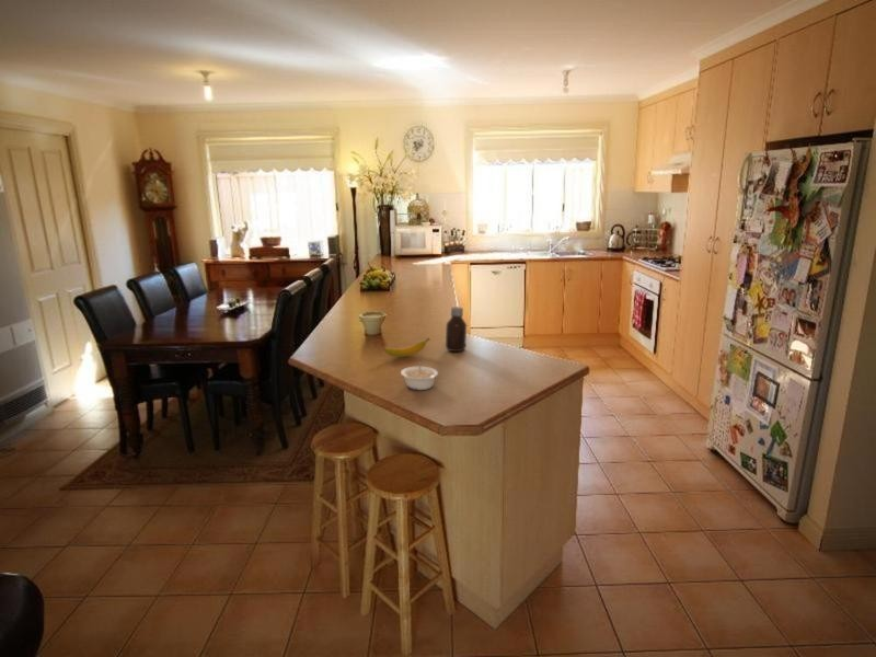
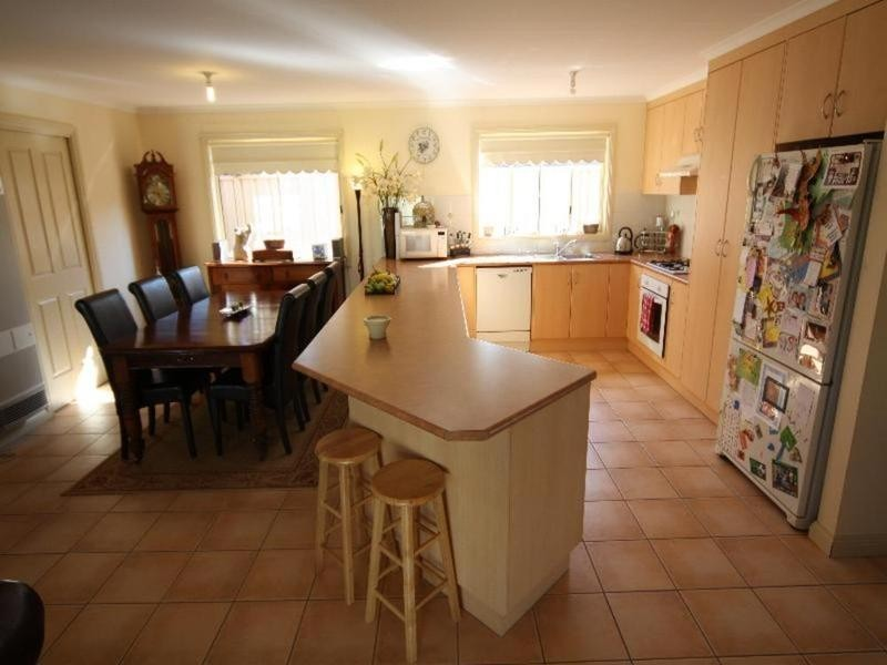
- banana (407, 347)
- legume (418, 377)
- bottle (456, 328)
